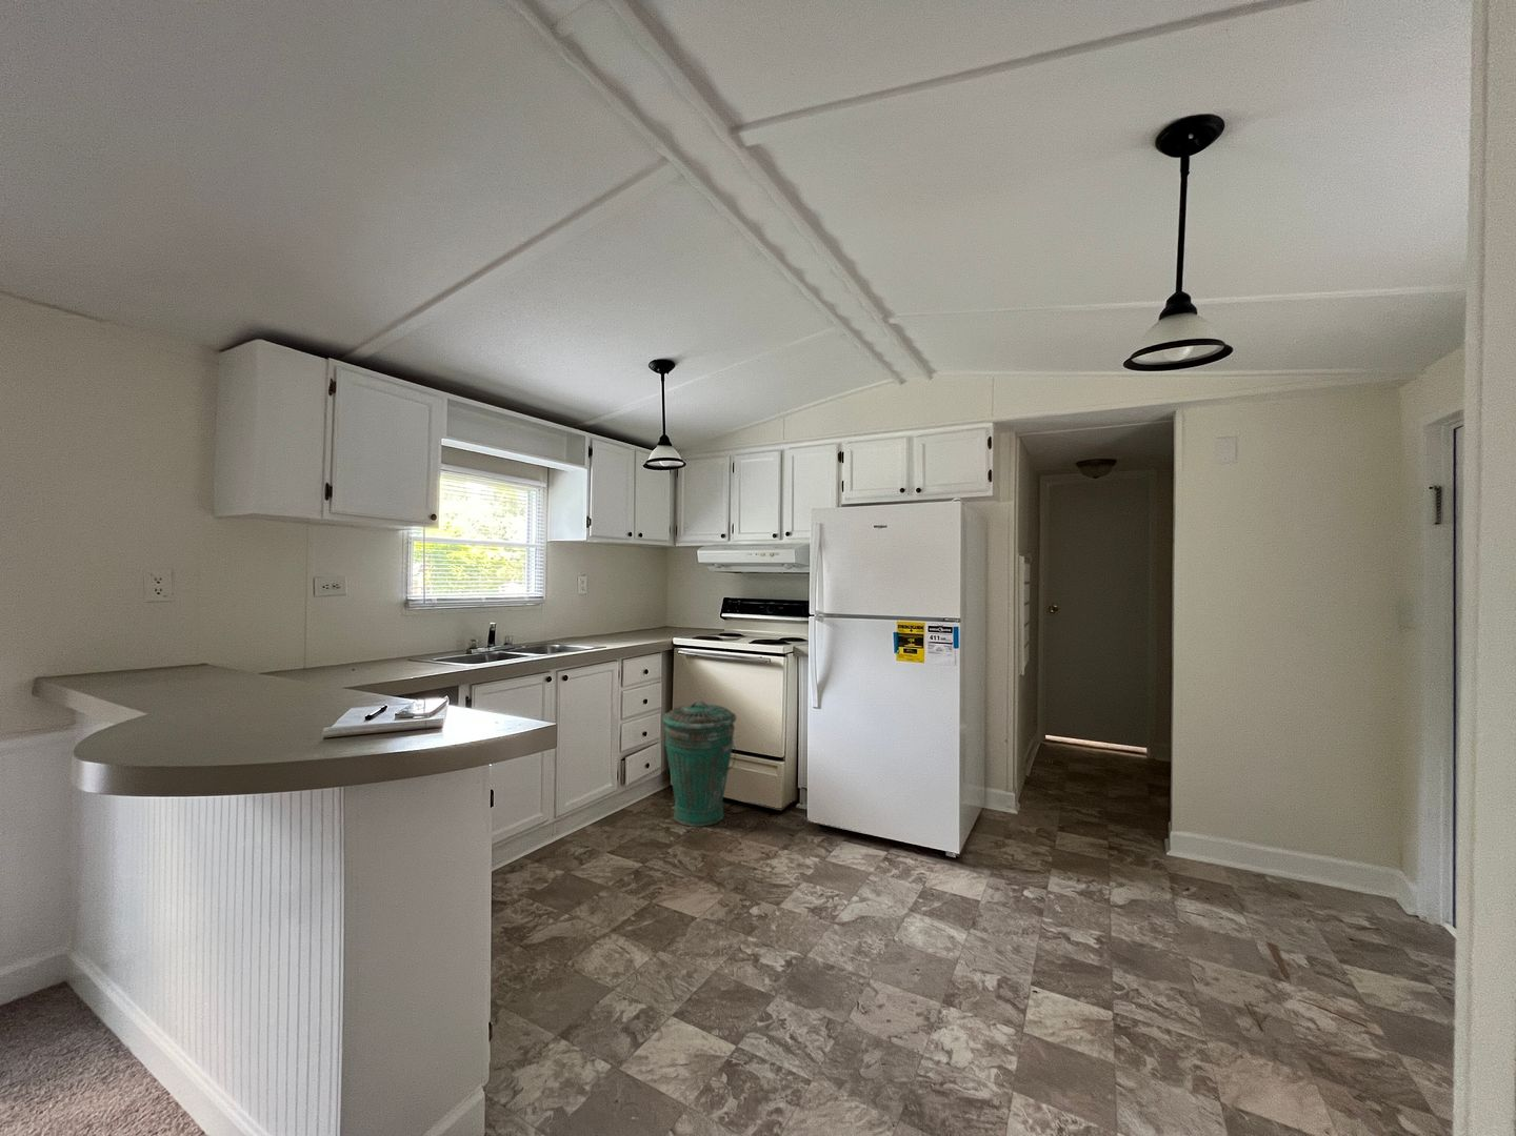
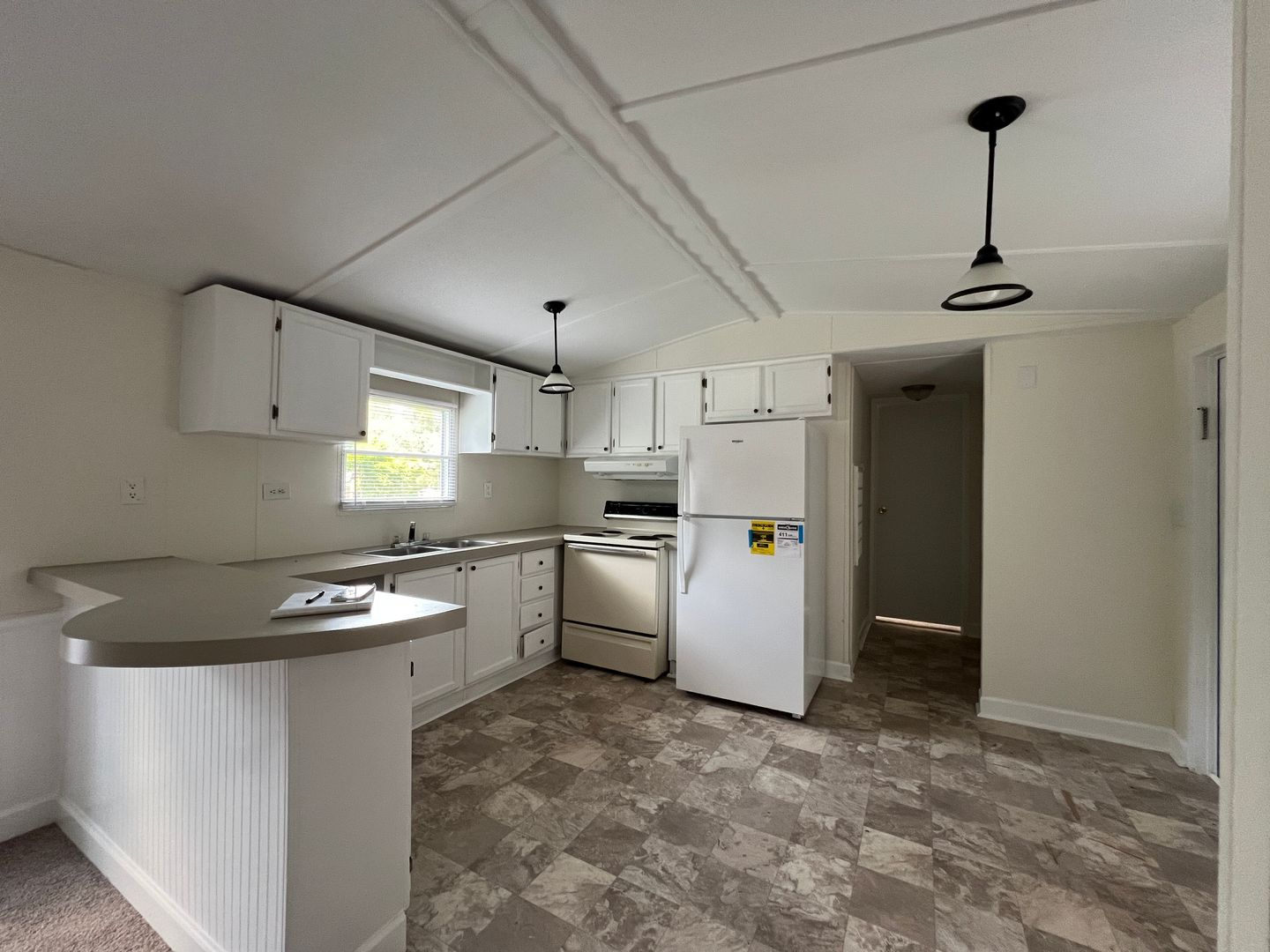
- trash can (700, 759)
